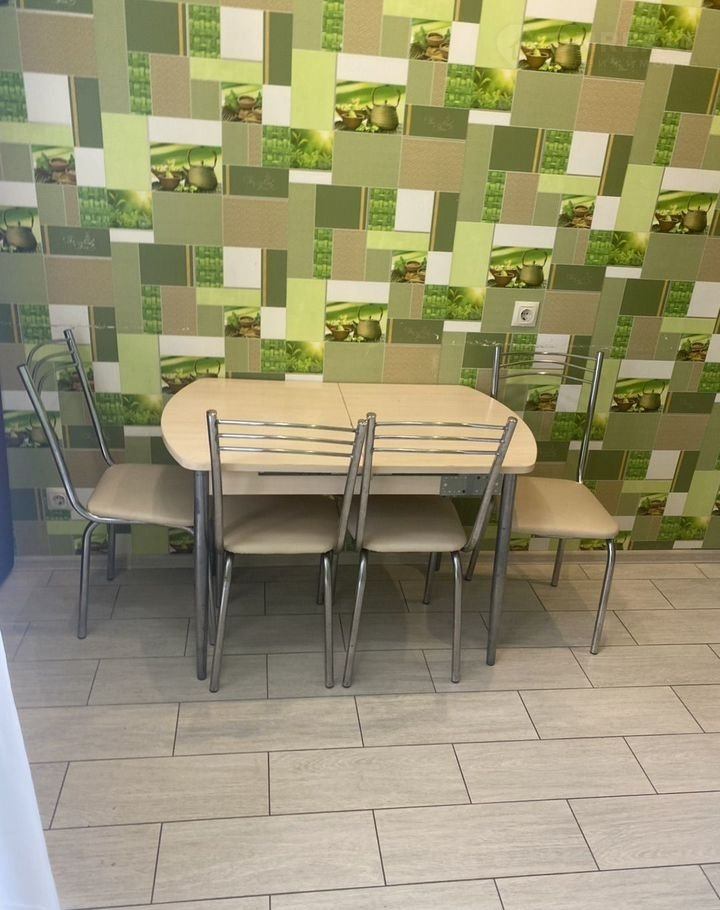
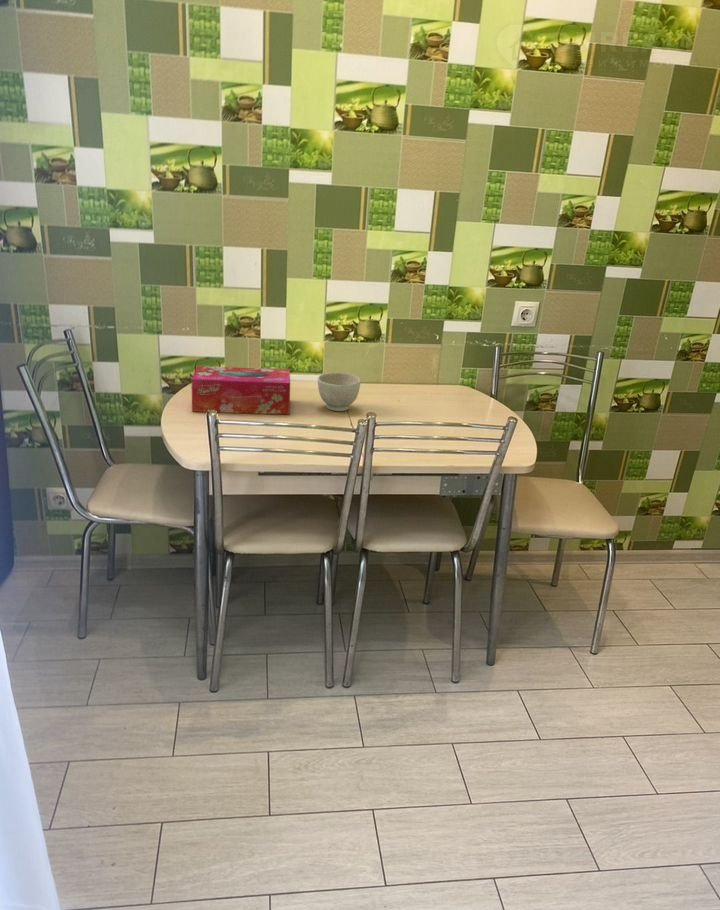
+ bowl (338, 393)
+ tissue box (242, 389)
